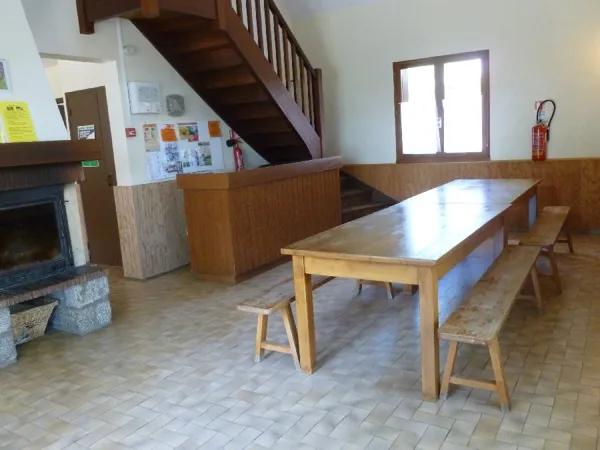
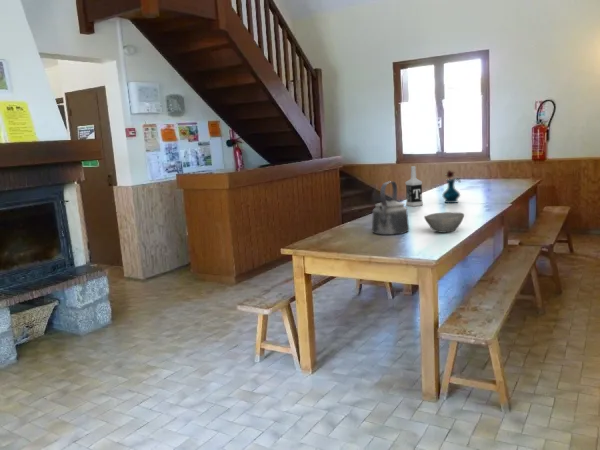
+ kettle (388, 207)
+ vase (452, 186)
+ bowl (444, 222)
+ vodka (413, 185)
